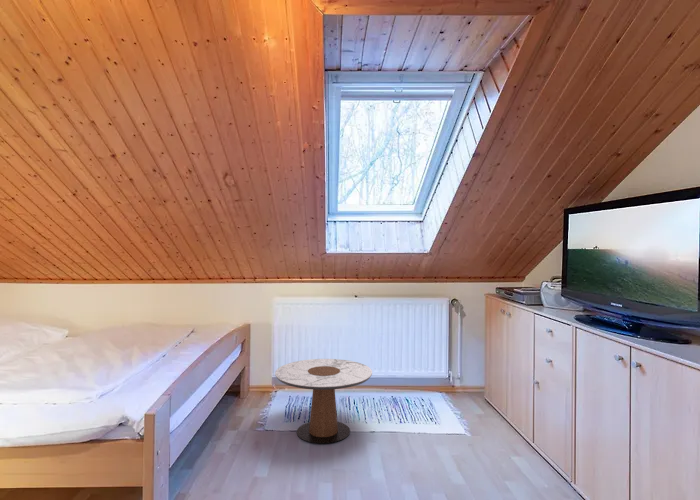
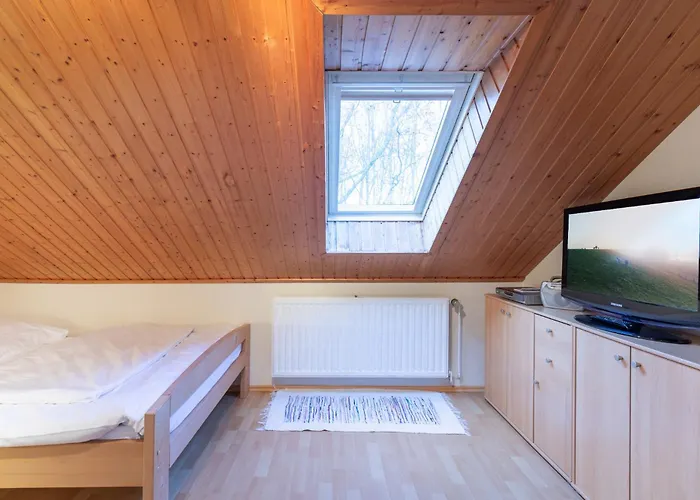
- side table (323, 400)
